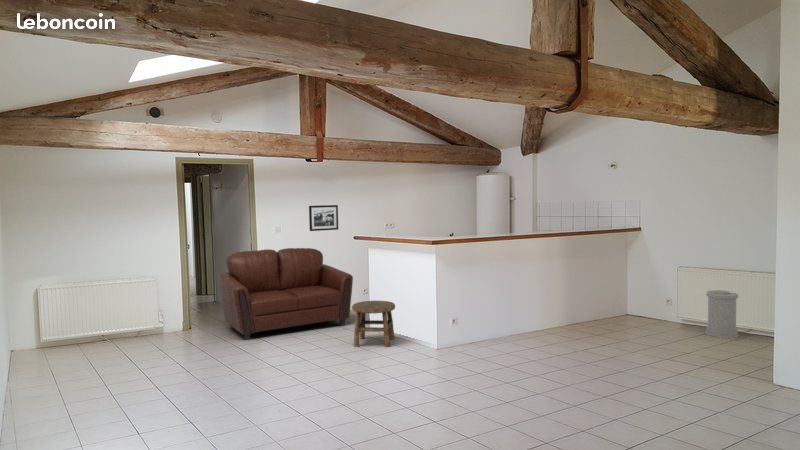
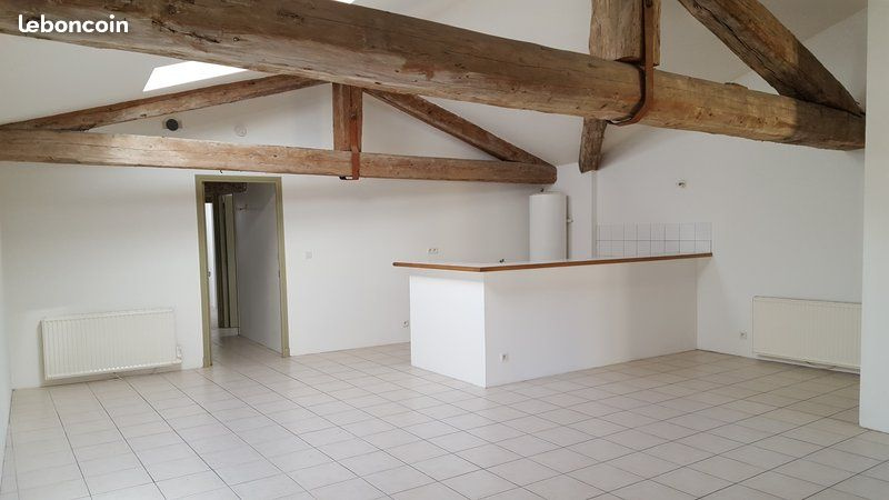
- trash can (721, 312)
- picture frame (323, 217)
- sofa (286, 288)
- stool (374, 323)
